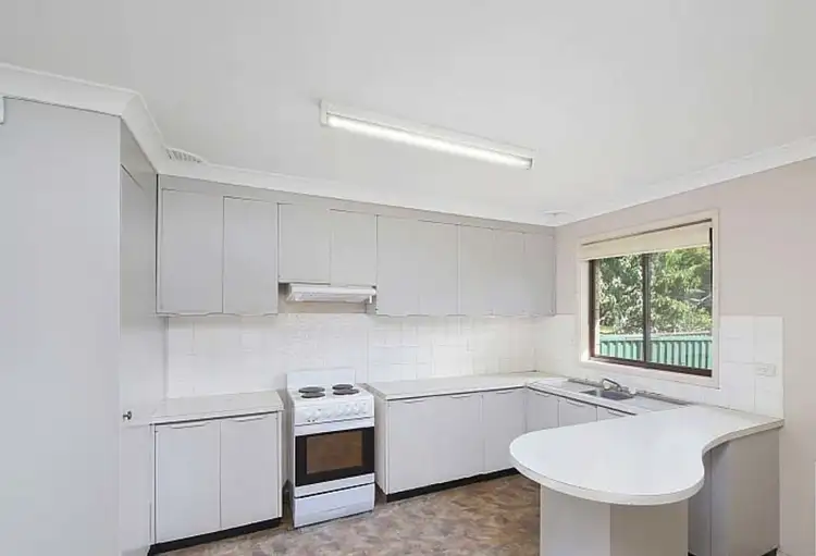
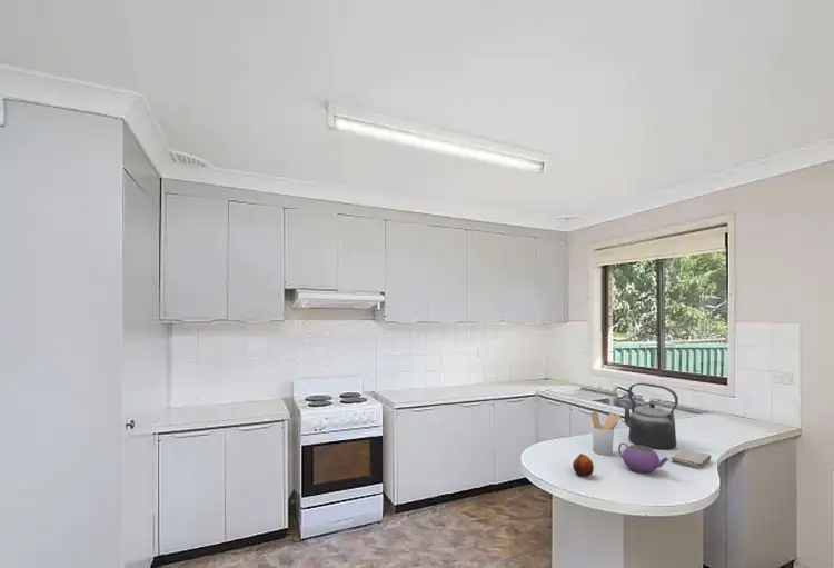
+ kettle (647, 412)
+ washcloth (691, 458)
+ teapot (642, 459)
+ utensil holder (606, 432)
+ fruit (583, 465)
